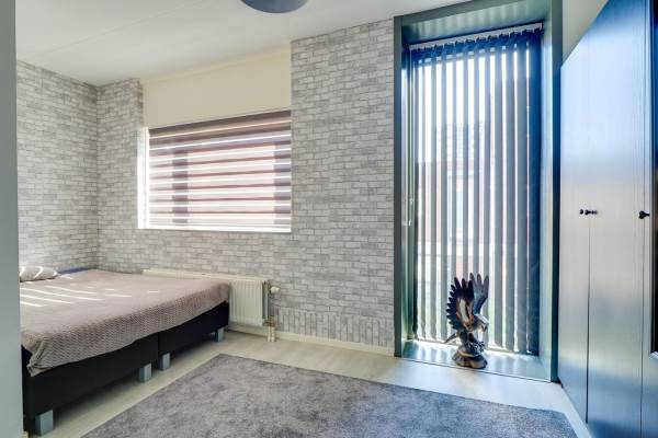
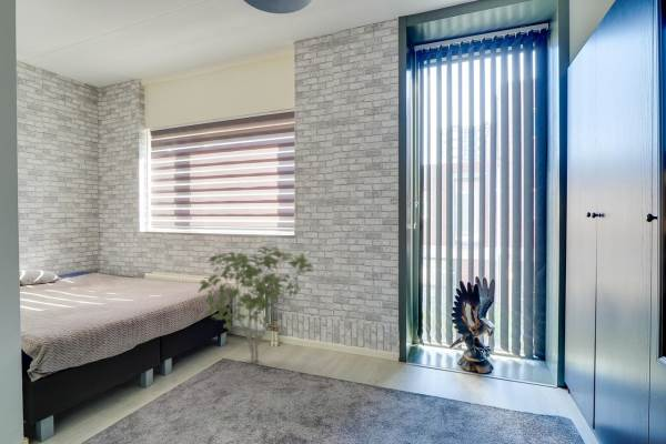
+ shrub (256, 304)
